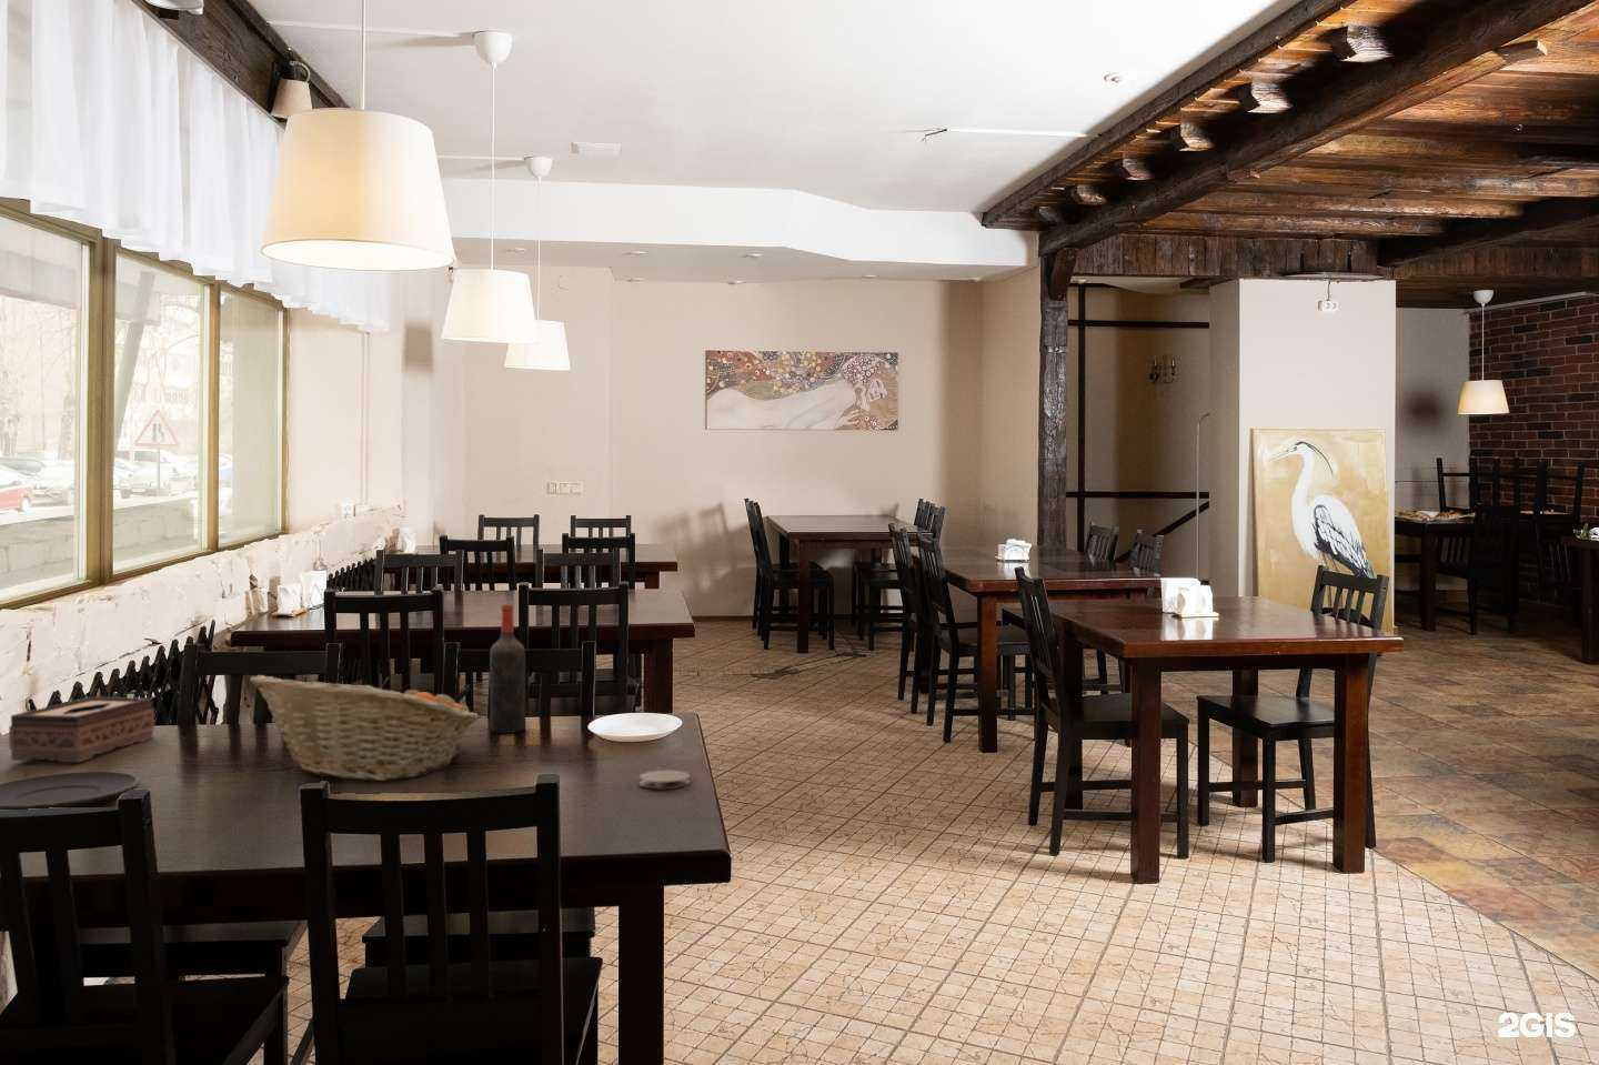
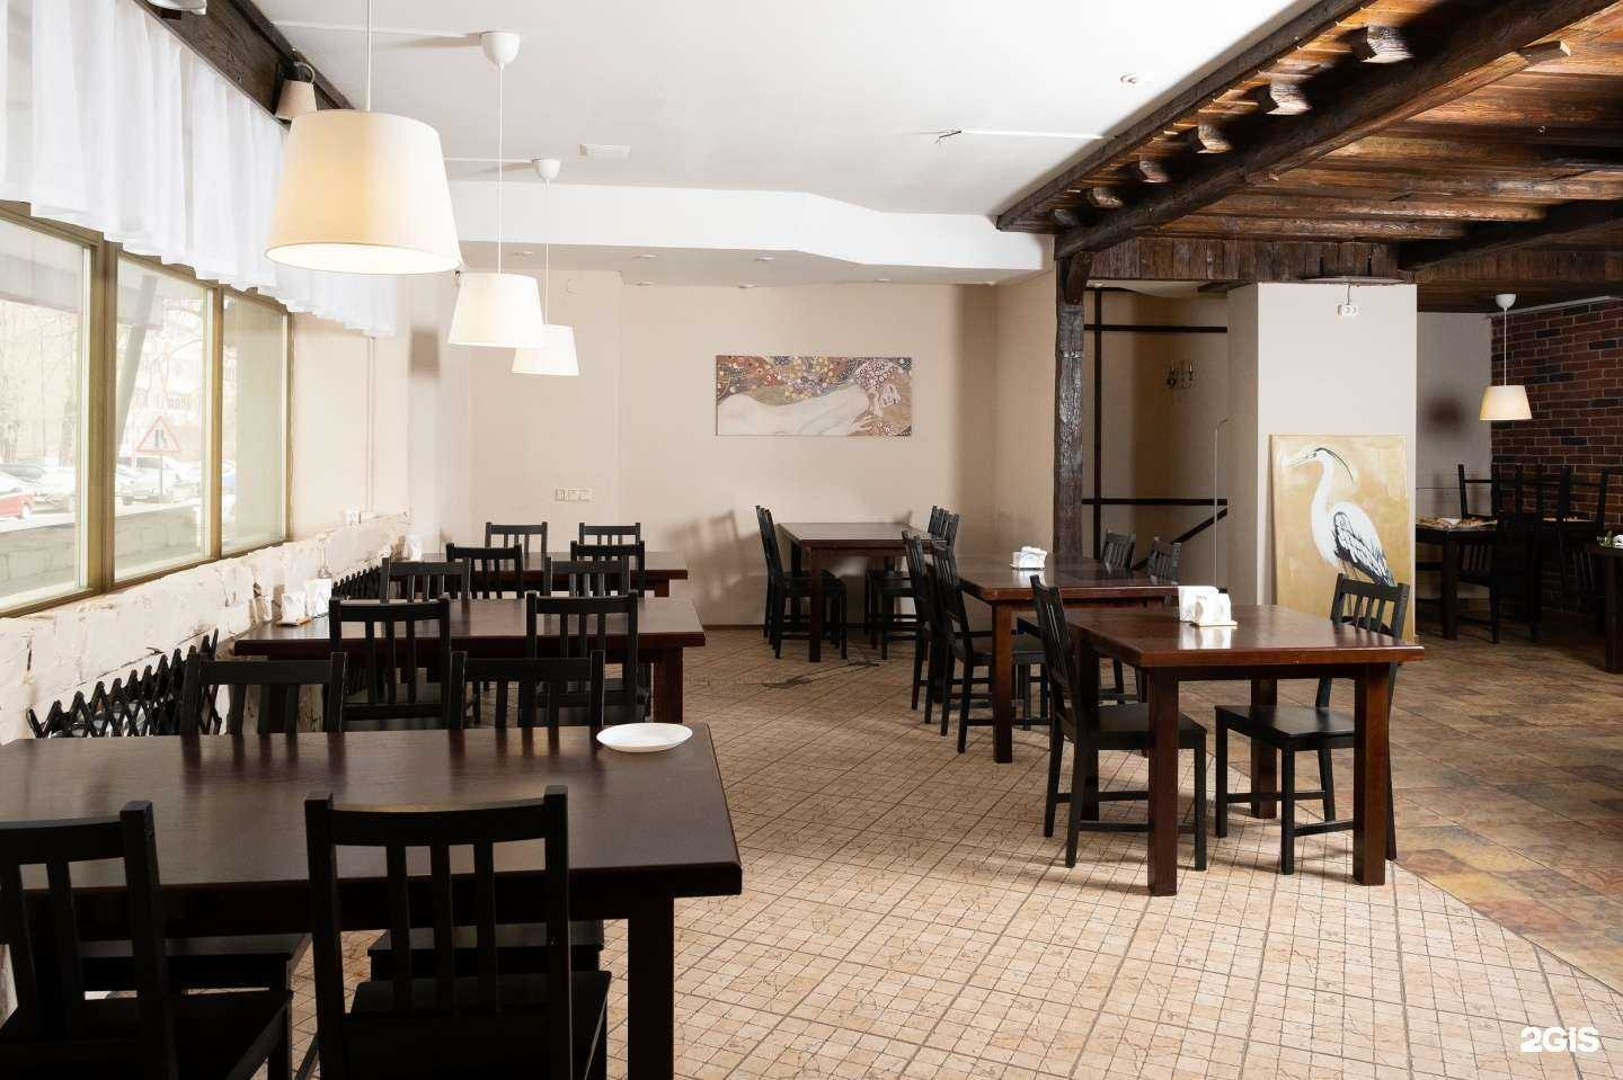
- fruit basket (366, 718)
- coaster (664, 779)
- wine bottle (507, 667)
- tissue box (84, 727)
- plate (58, 792)
